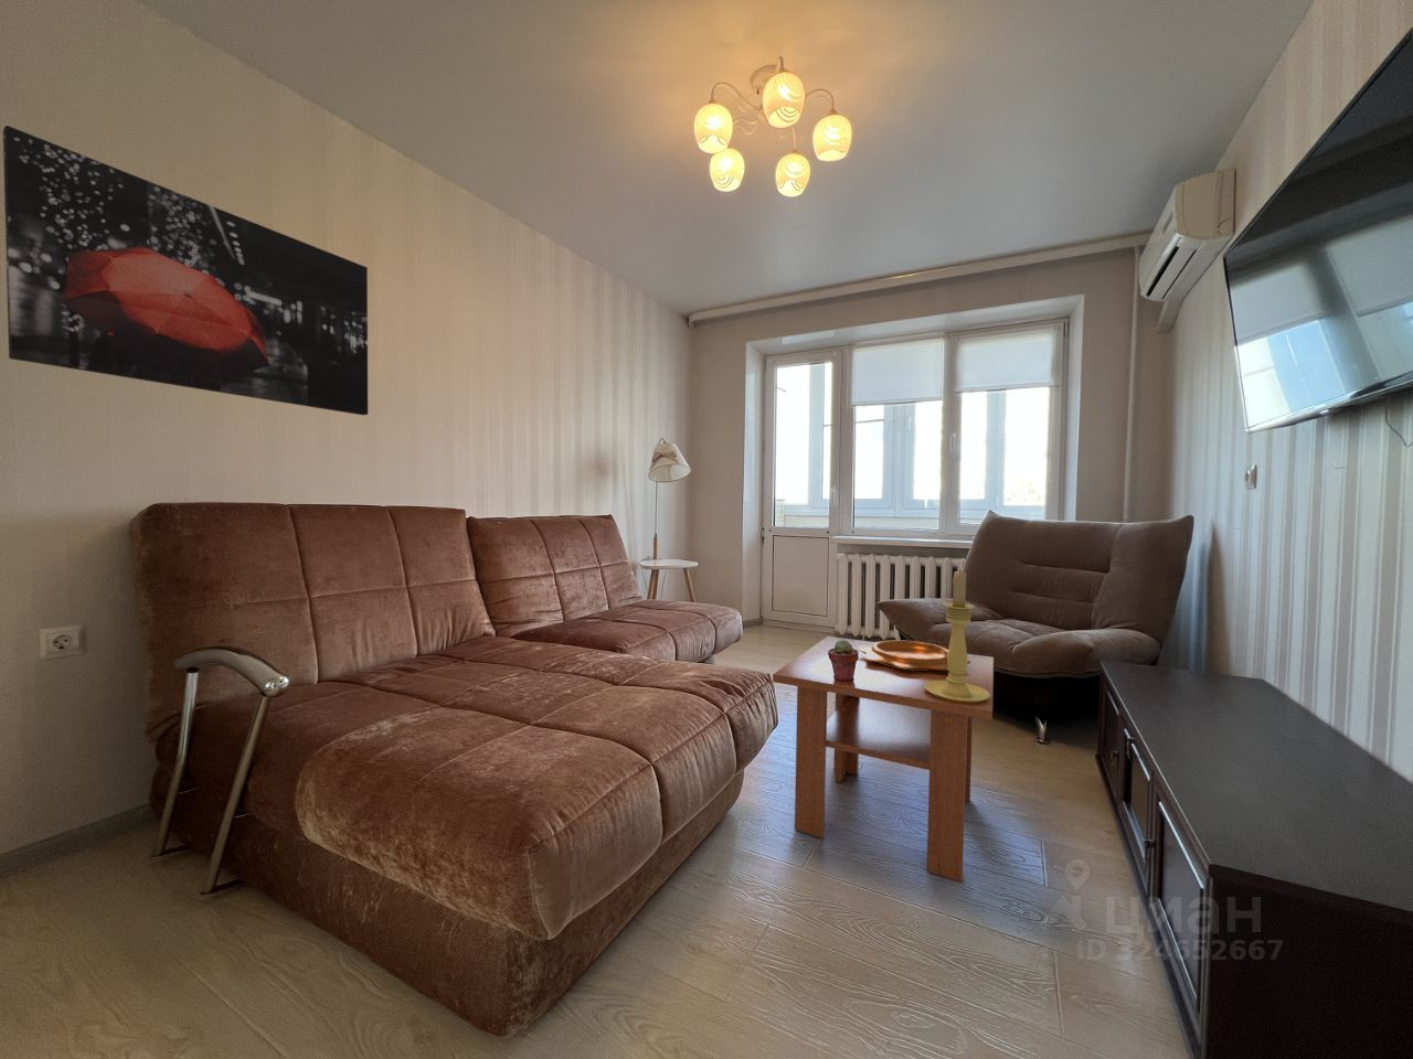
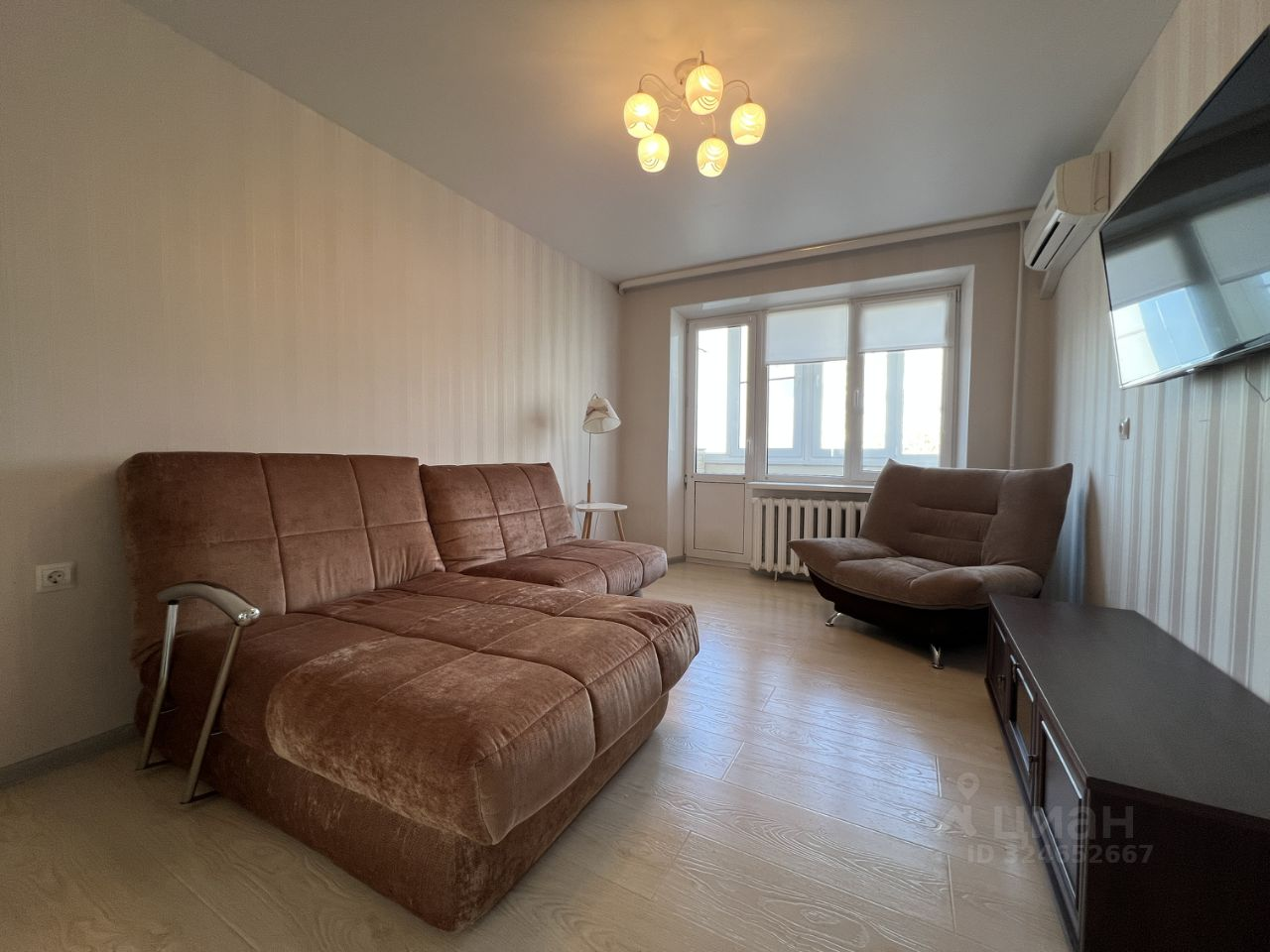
- potted succulent (843, 657)
- decorative bowl (911, 653)
- wall art (225, 304)
- candle holder (957, 631)
- coffee table (889, 739)
